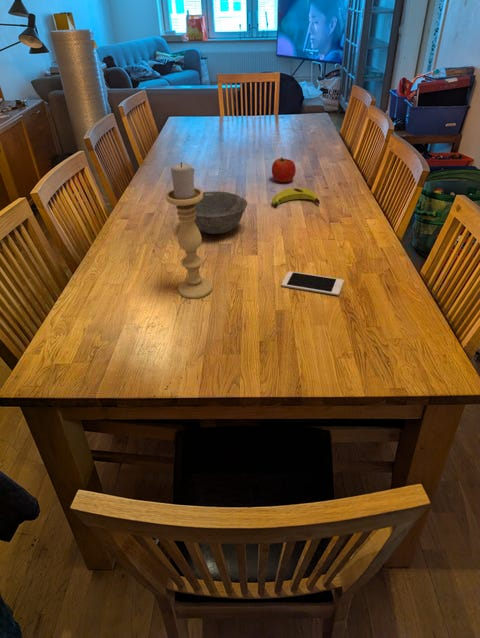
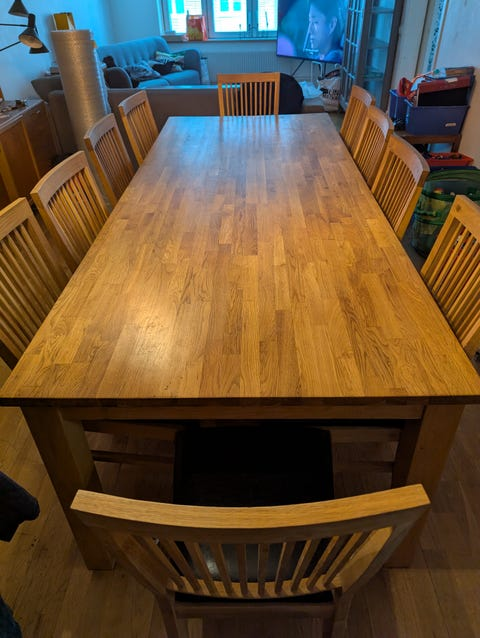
- apple (283, 168)
- bowl (214, 216)
- cell phone (312, 283)
- banana (295, 198)
- candle holder (188, 231)
